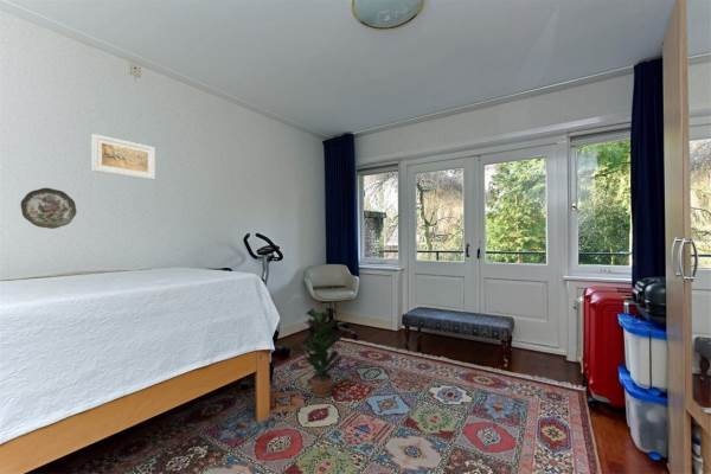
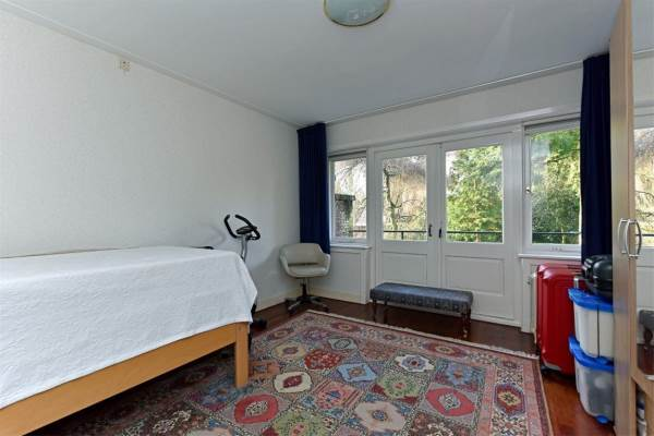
- potted plant (316, 351)
- decorative plate (49, 207)
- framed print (126, 158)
